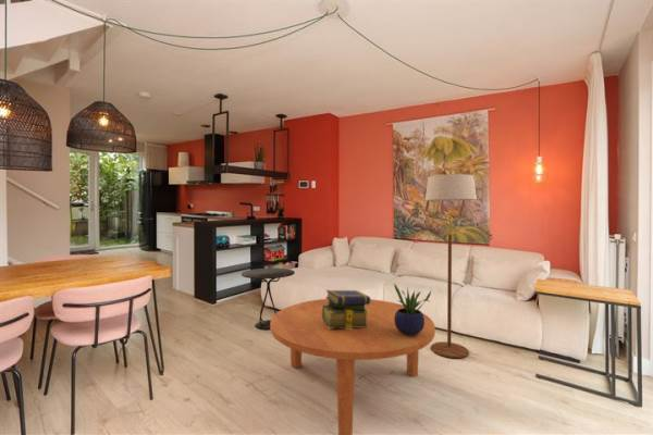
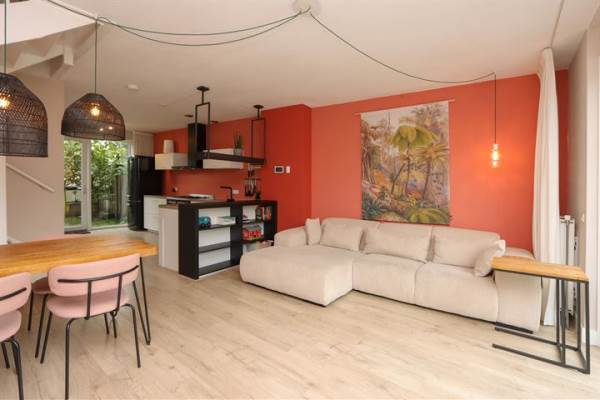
- potted plant (409, 307)
- side table (270, 298)
- floor lamp (451, 258)
- coffee table (350, 353)
- stack of books (345, 307)
